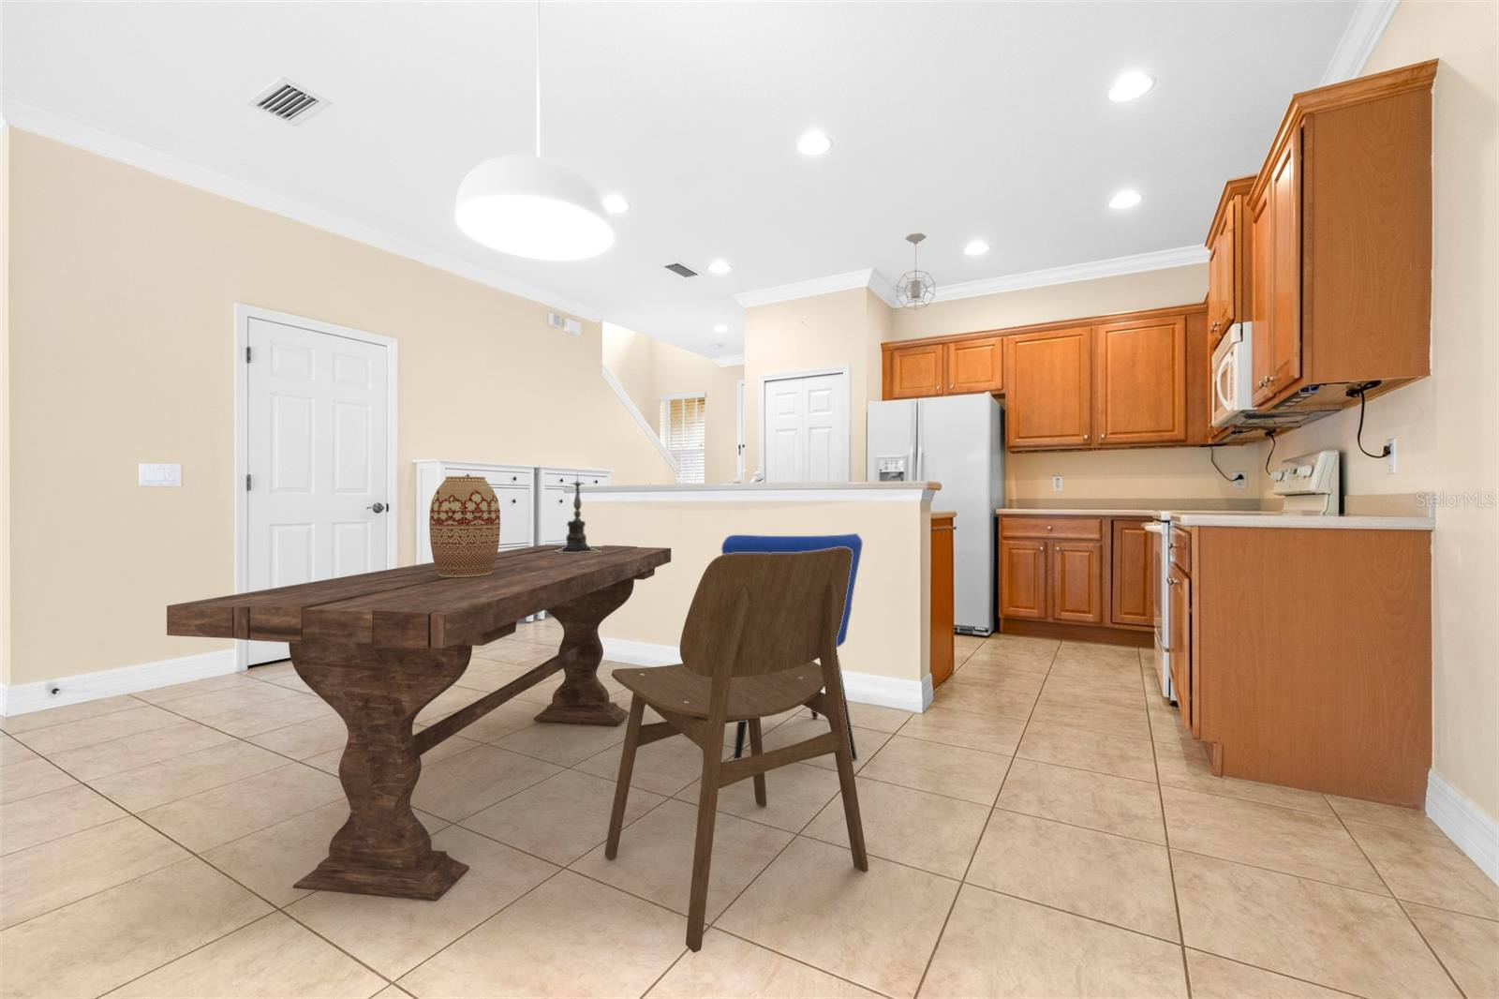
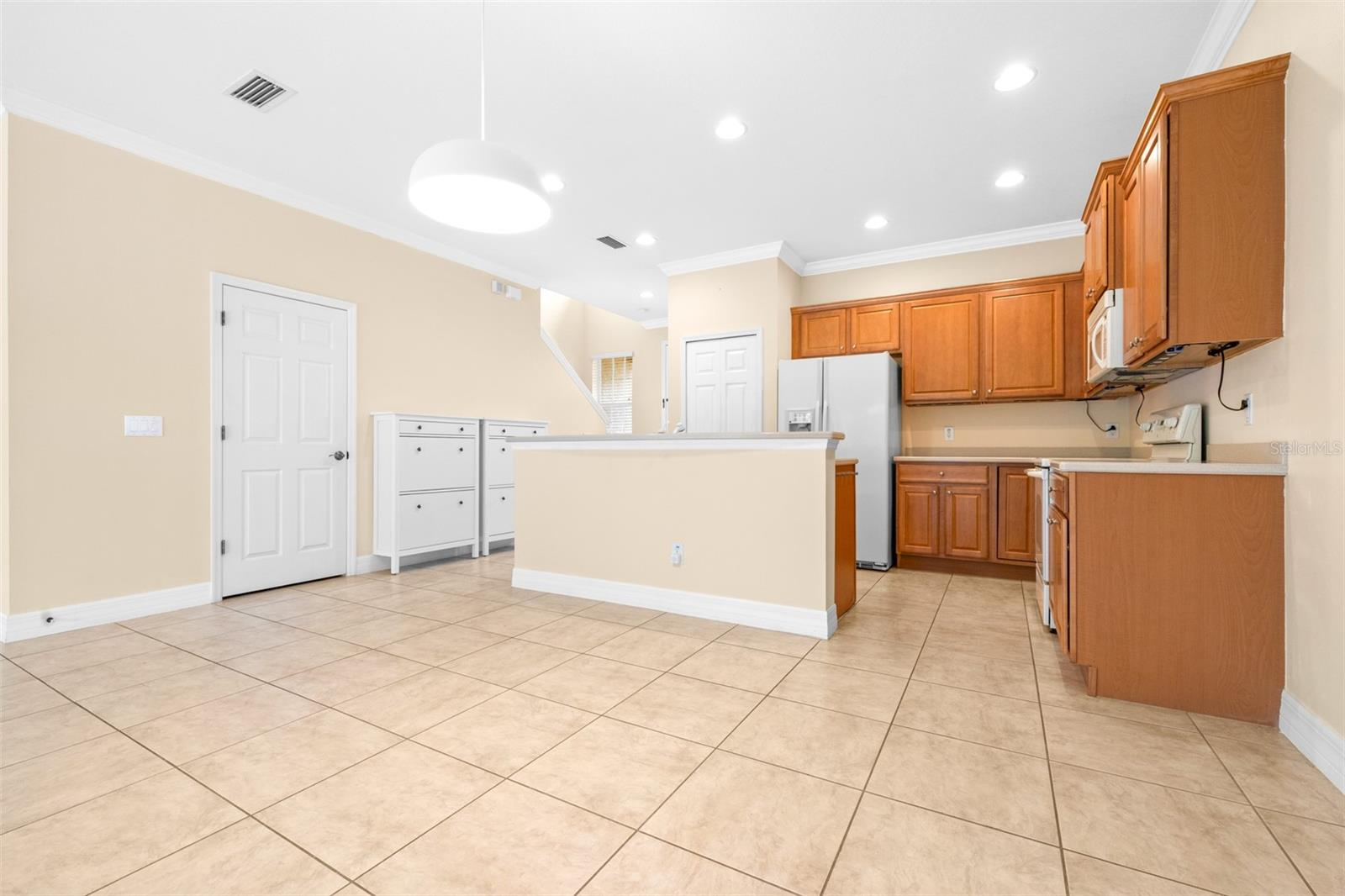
- dining chair (734, 702)
- dining table (516, 679)
- candle holder (577, 511)
- vase (465, 525)
- pendant light (915, 273)
- dining chair (812, 661)
